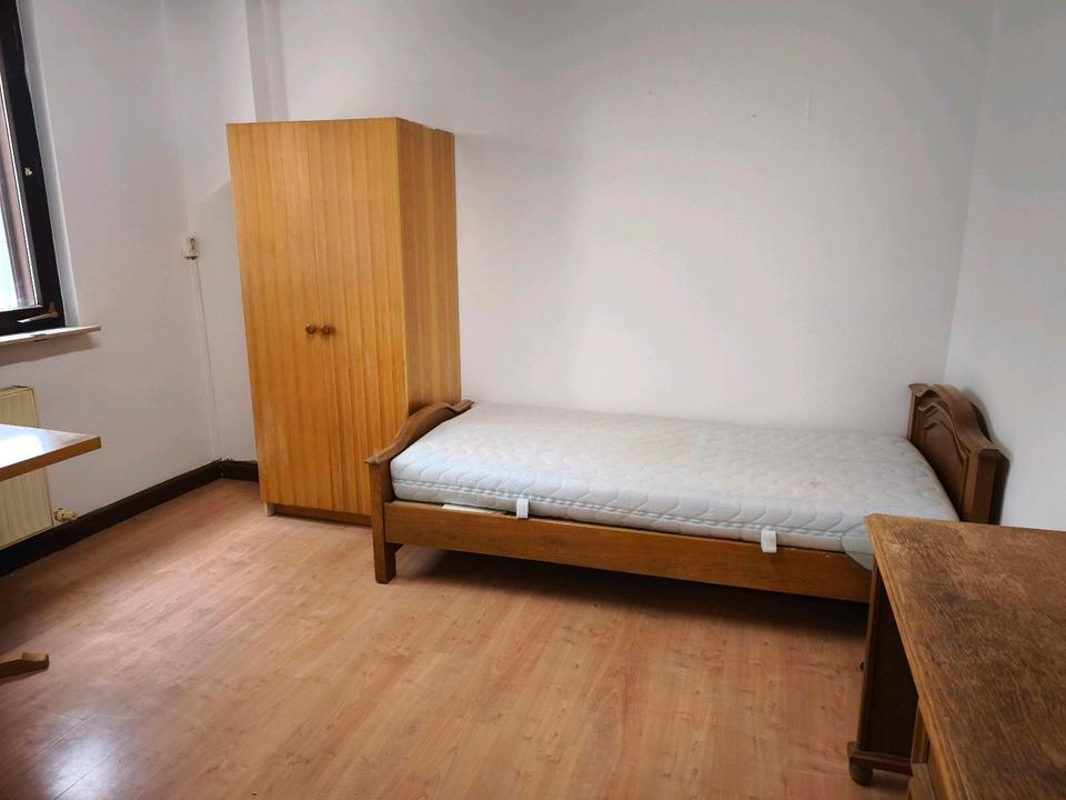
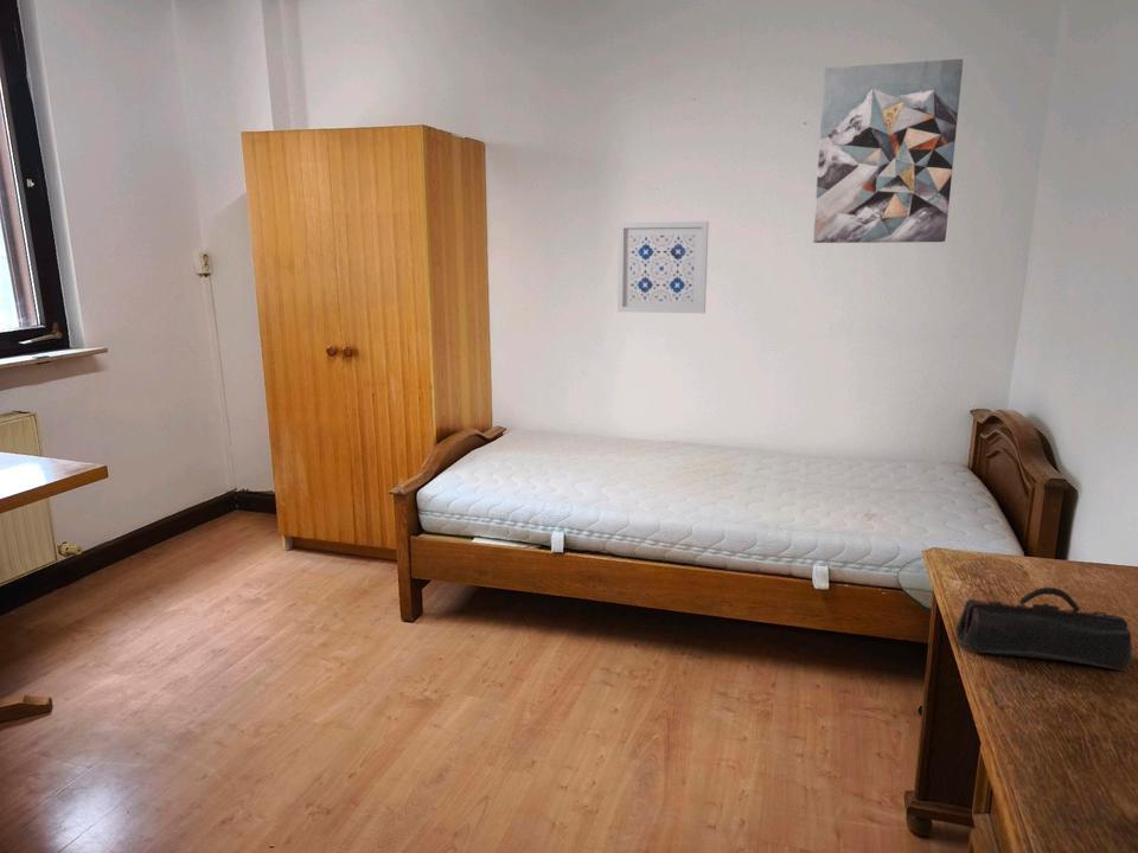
+ pencil case (1043, 621)
+ wall art (661, 268)
+ wall art (884, 155)
